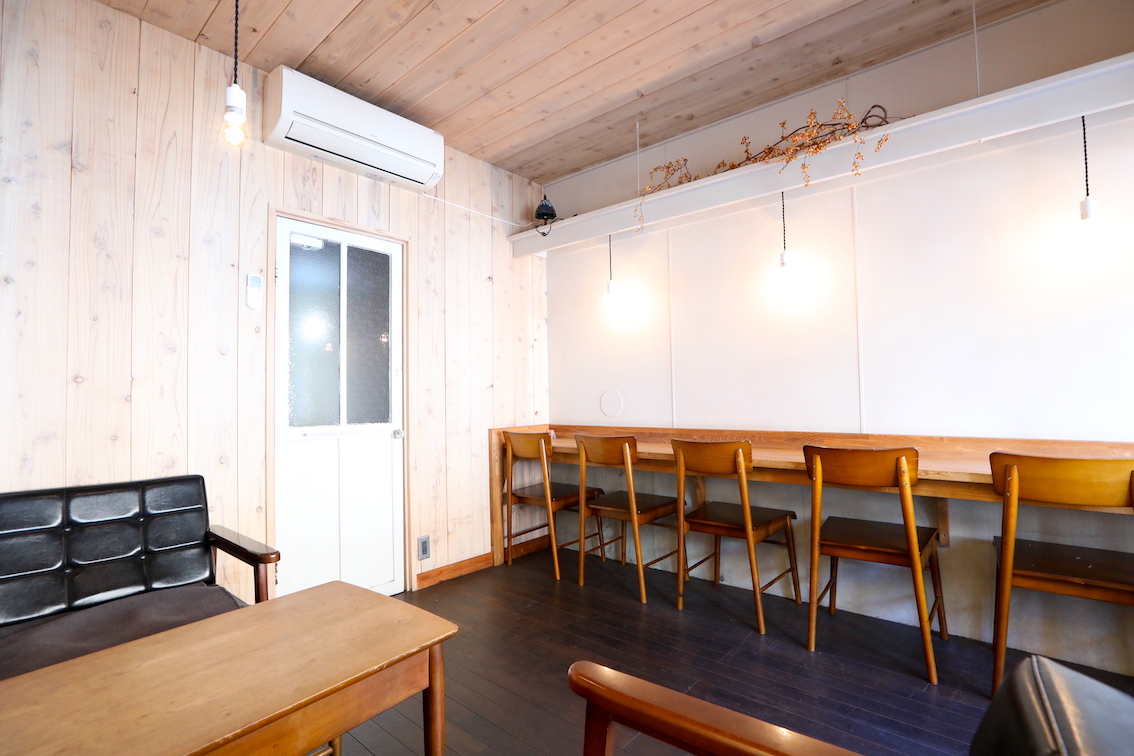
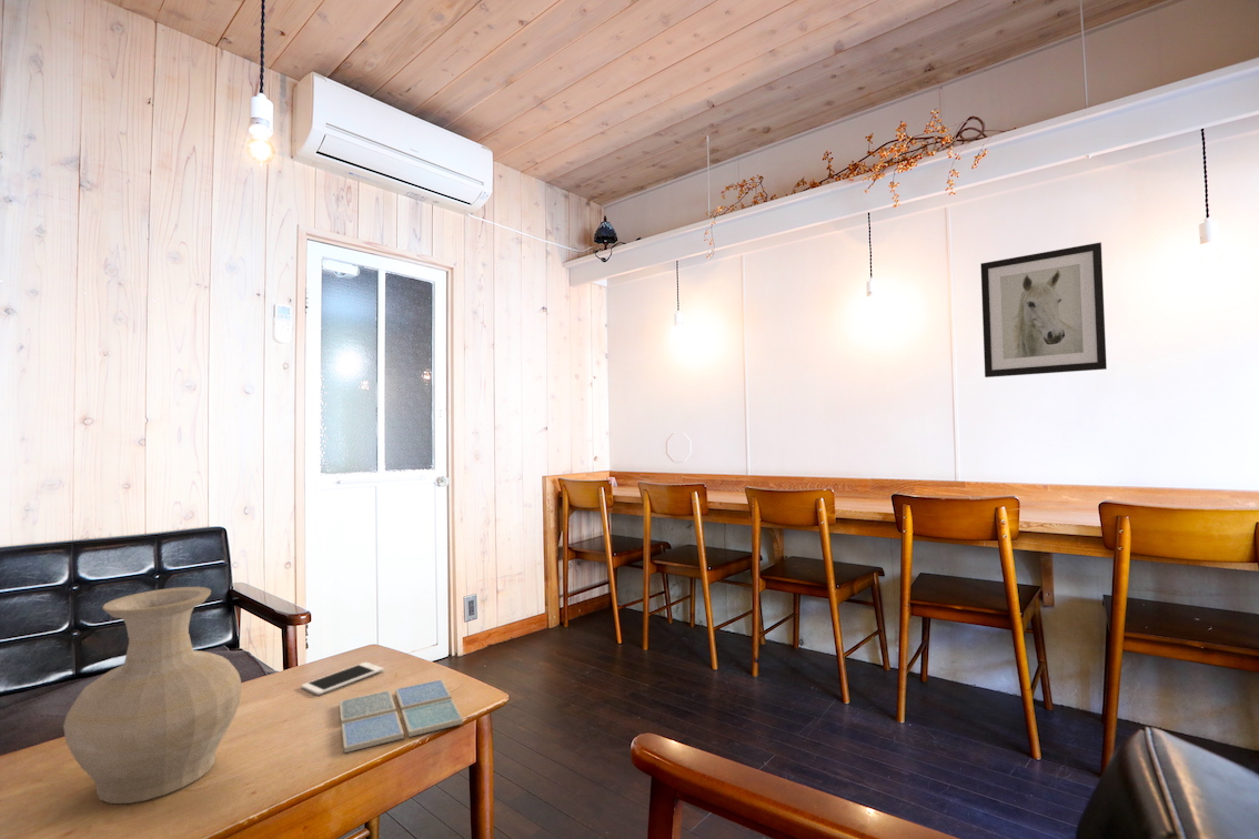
+ drink coaster (396, 711)
+ cell phone (343, 677)
+ wall art (1040, 313)
+ vase (159, 686)
